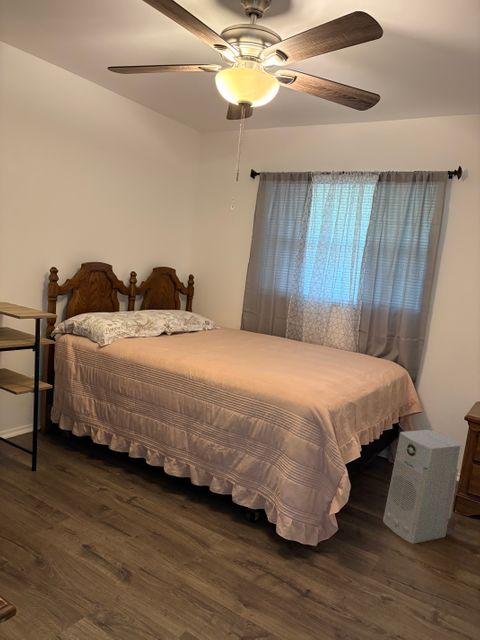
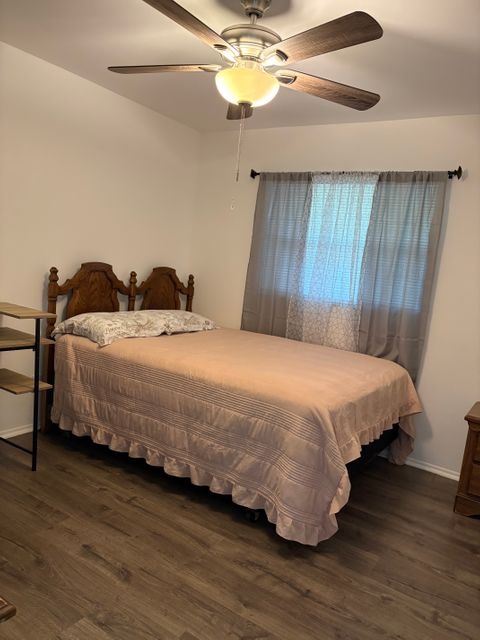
- air purifier (422, 484)
